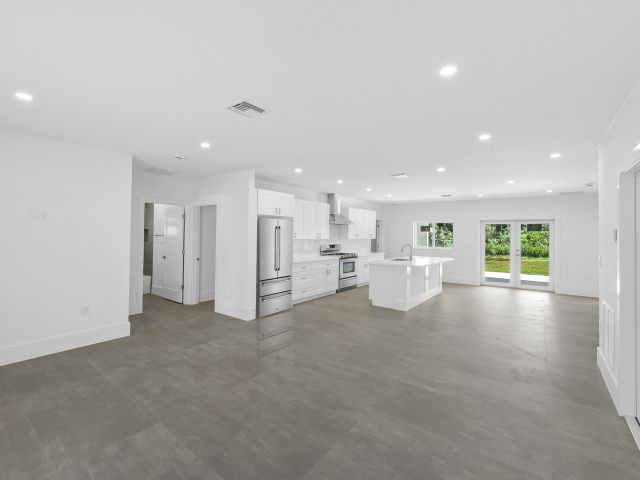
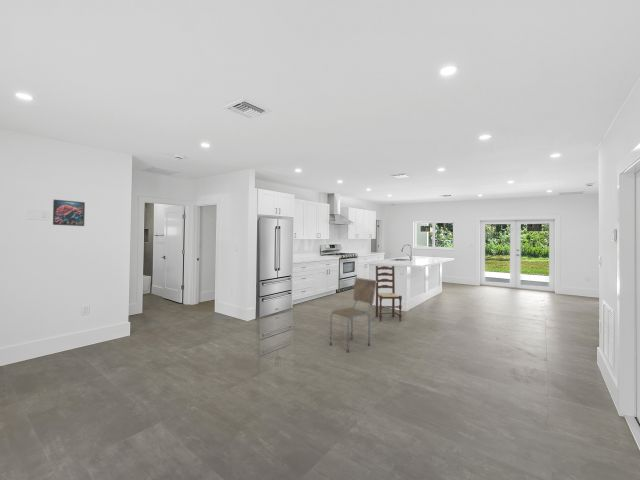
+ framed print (69, 213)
+ dining chair (387, 293)
+ dining chair (352, 312)
